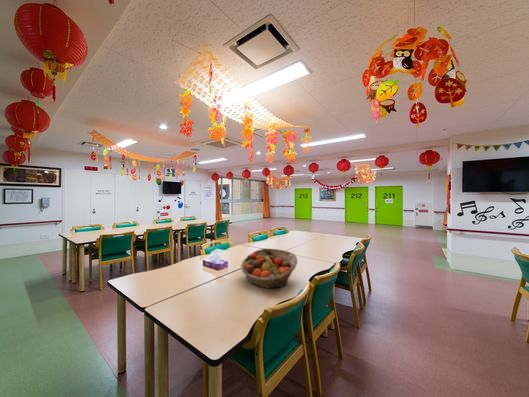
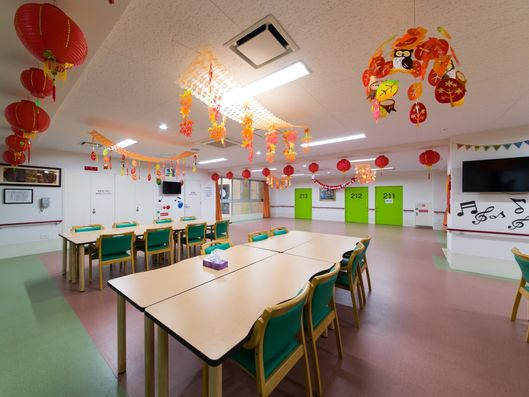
- fruit basket (268, 266)
